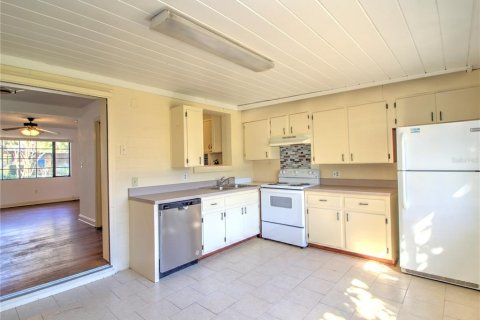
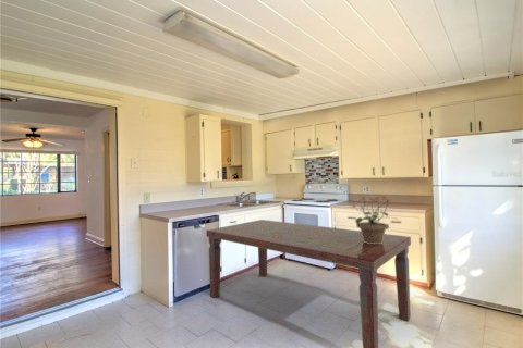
+ potted plant (374, 217)
+ dining table (300, 256)
